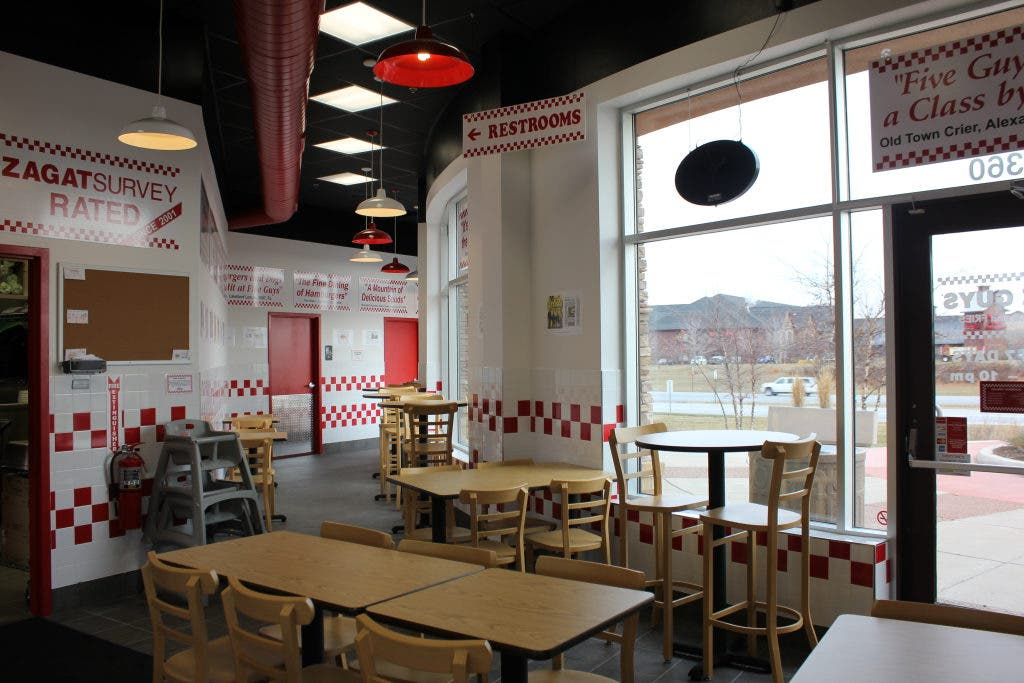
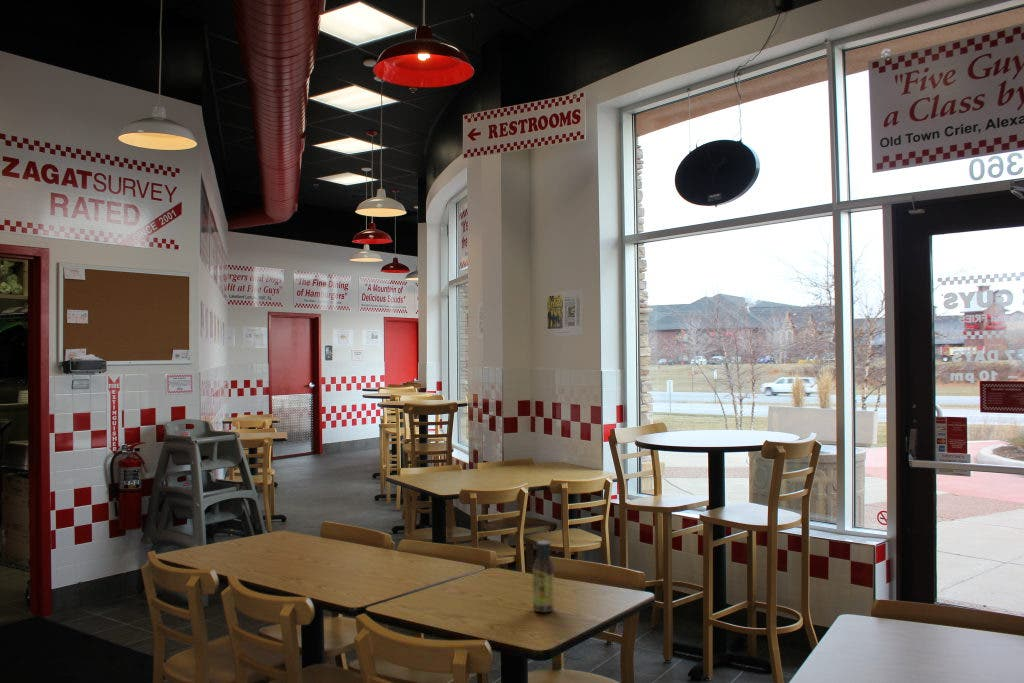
+ sauce bottle (543, 575)
